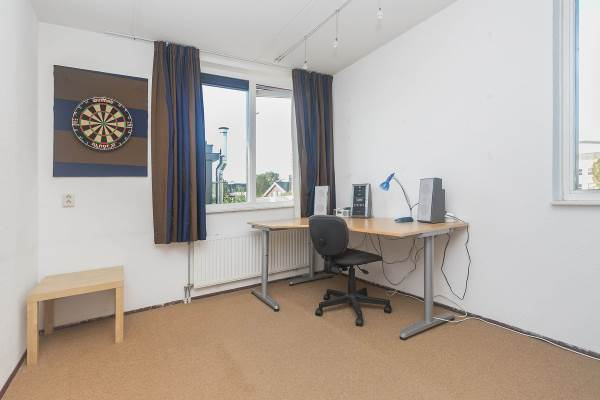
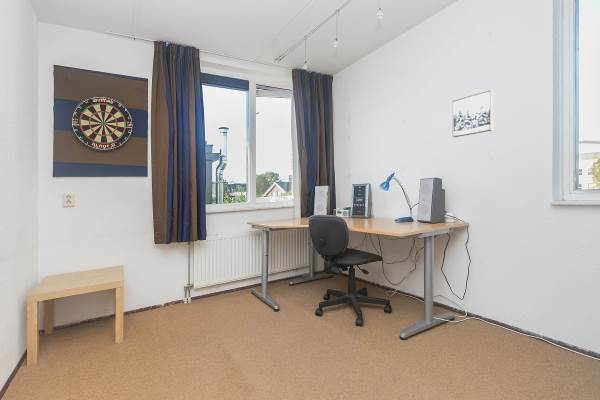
+ wall art (472, 114)
